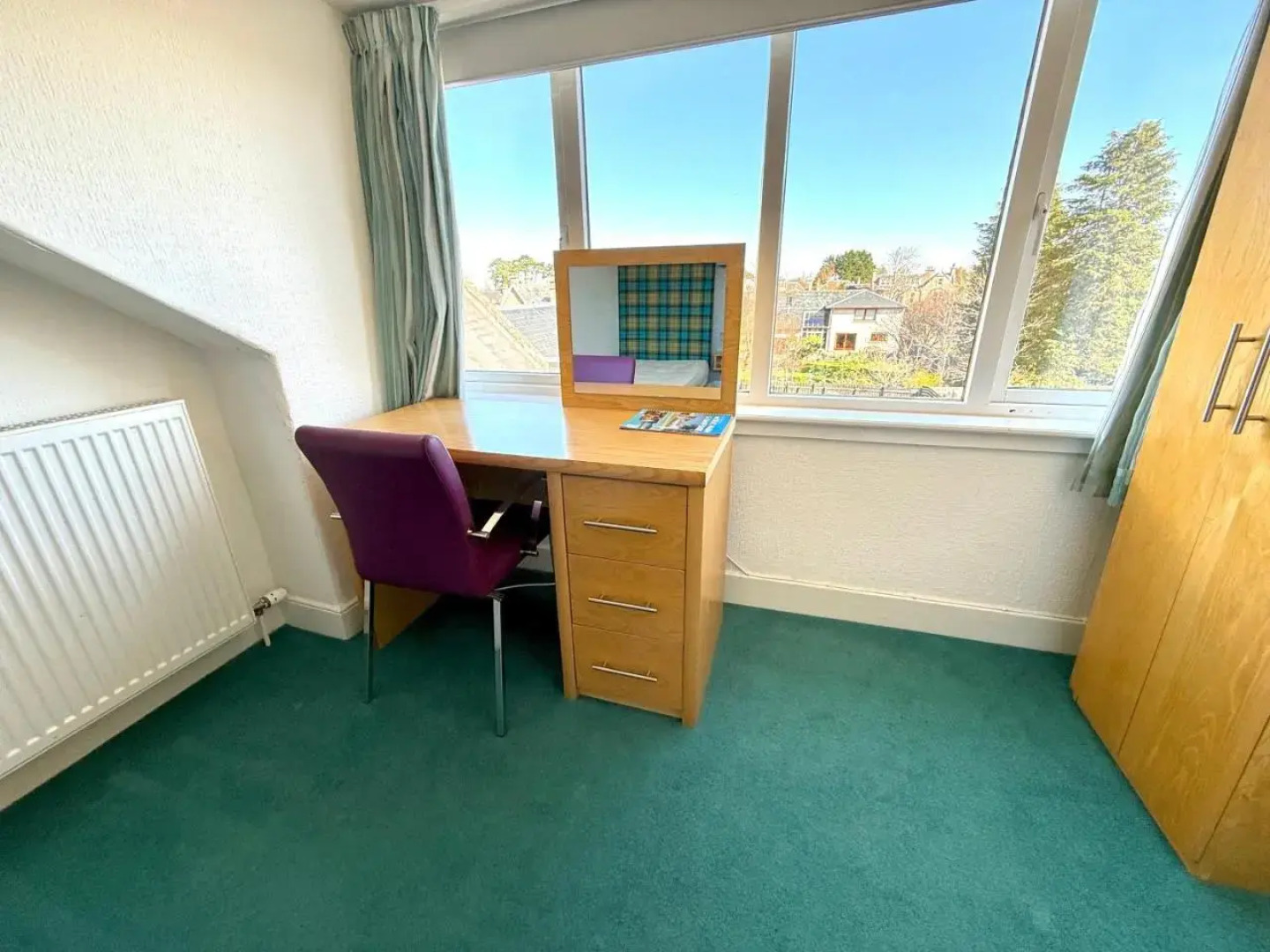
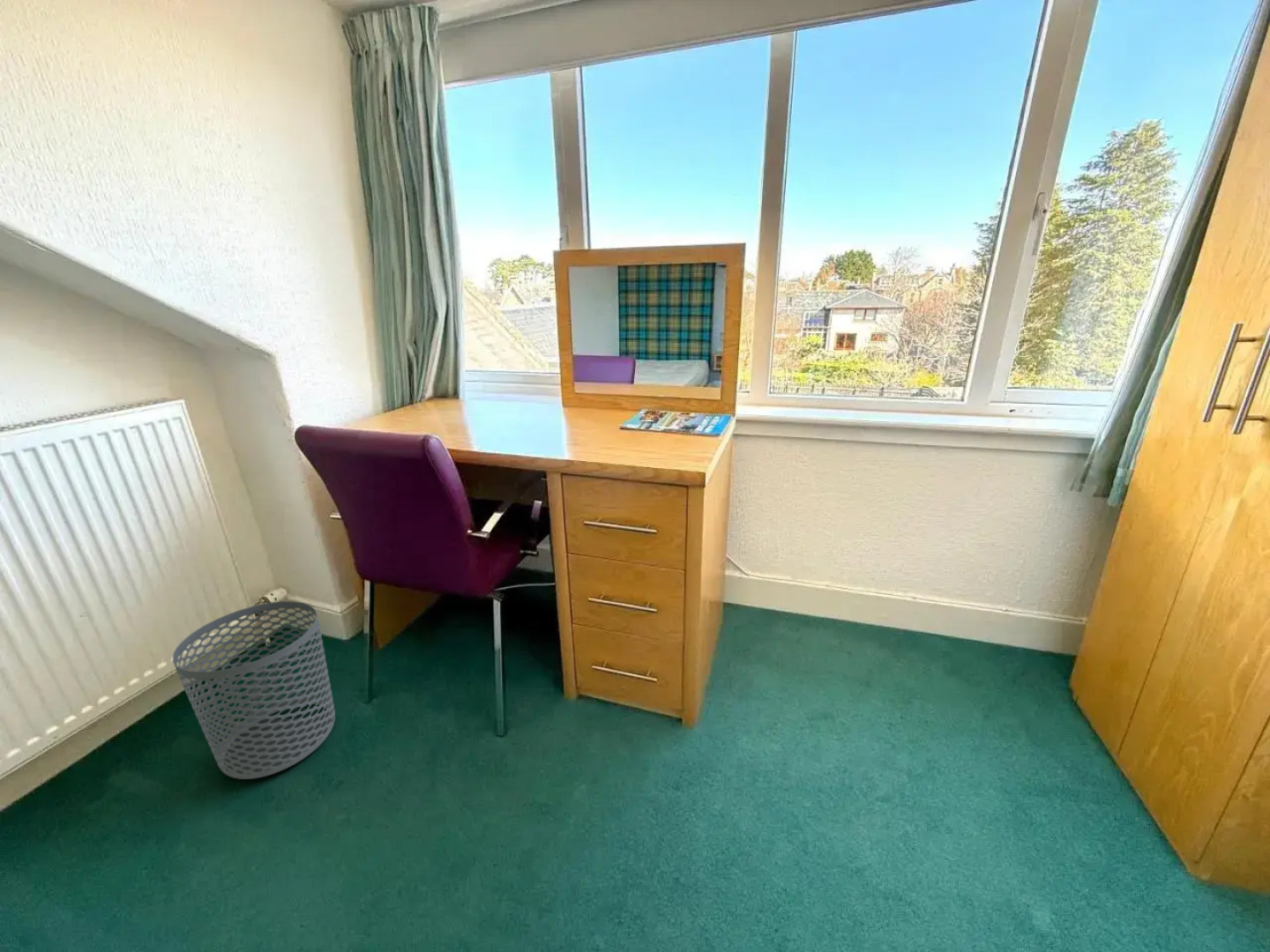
+ waste bin (265, 688)
